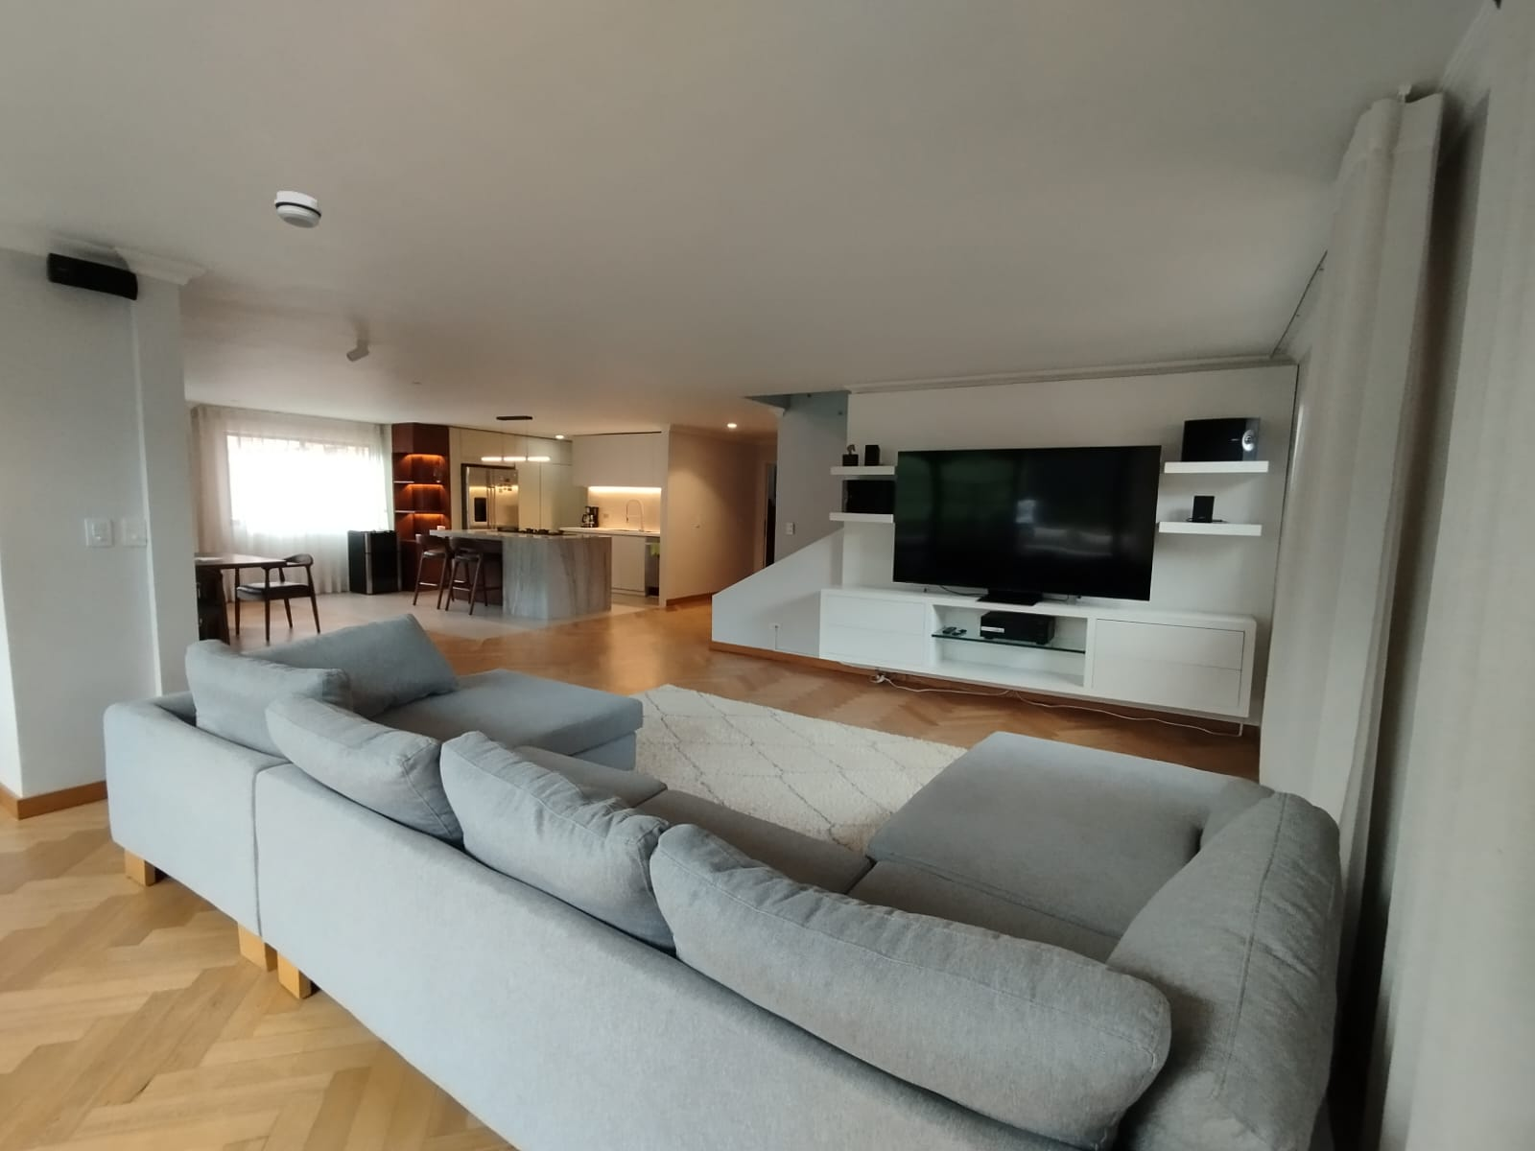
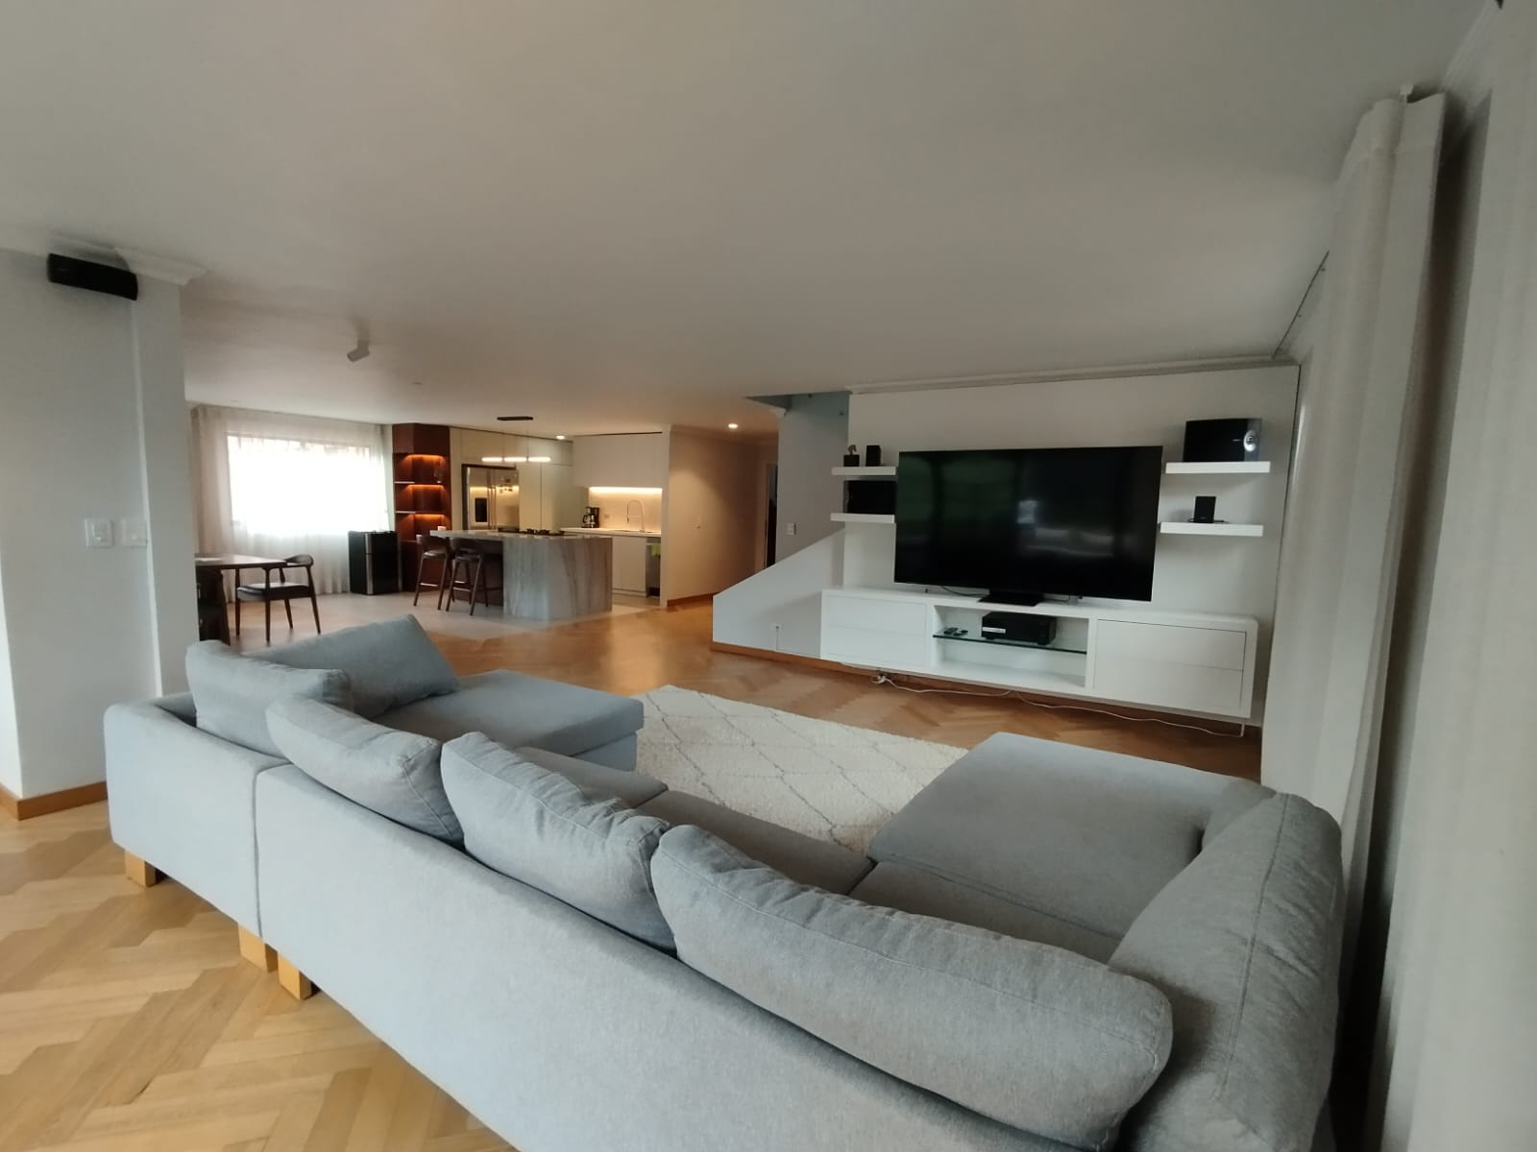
- smoke detector (299, 210)
